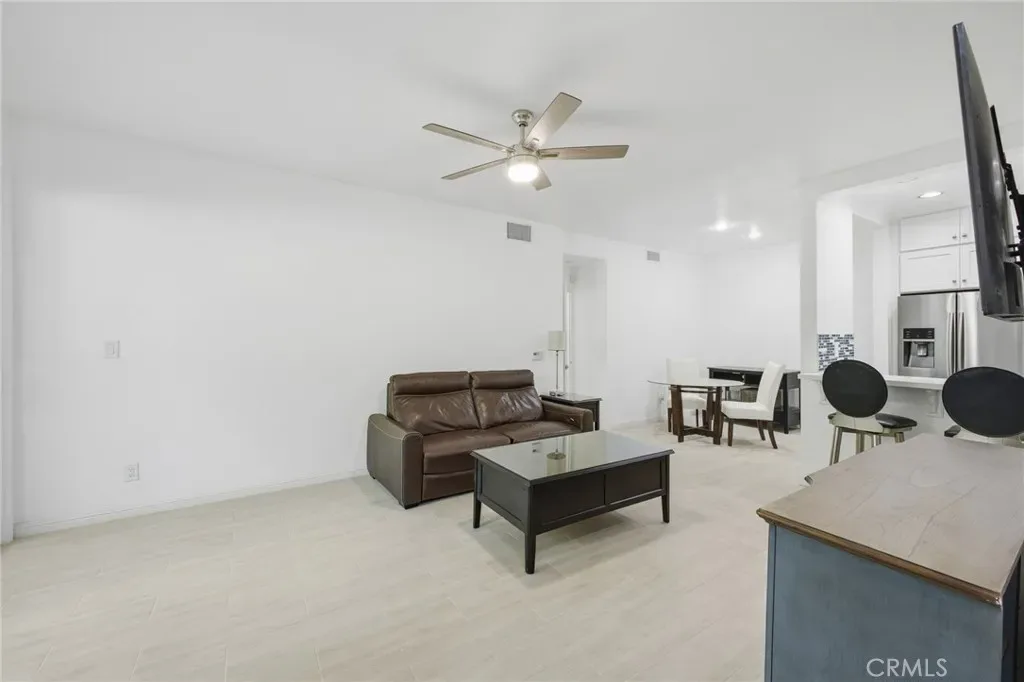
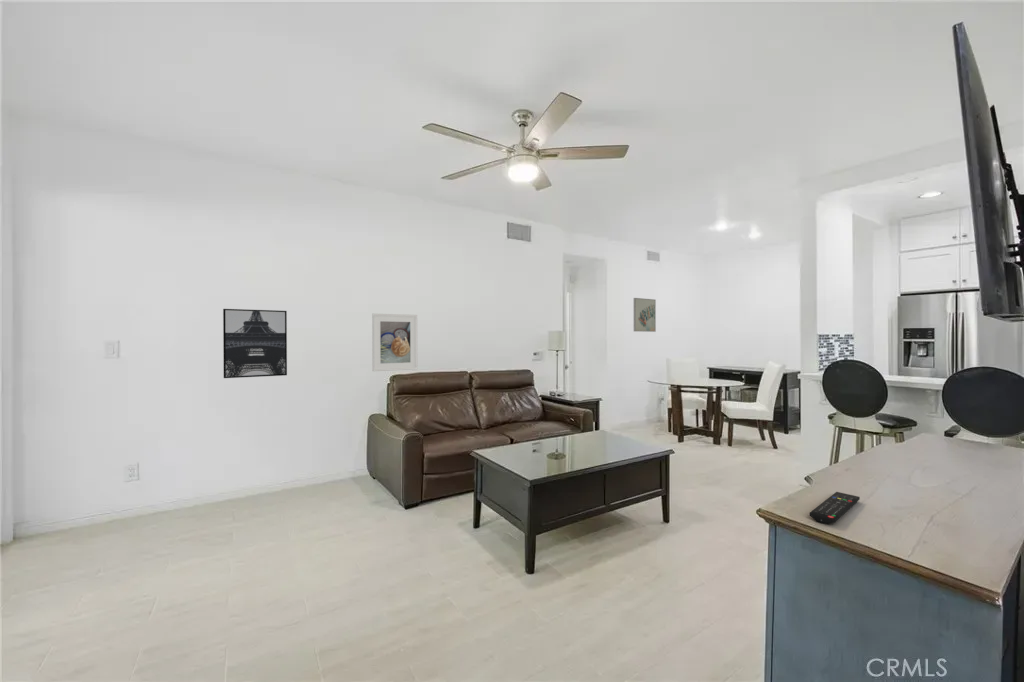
+ remote control (835, 507)
+ wall art (256, 343)
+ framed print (395, 342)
+ wall art (644, 315)
